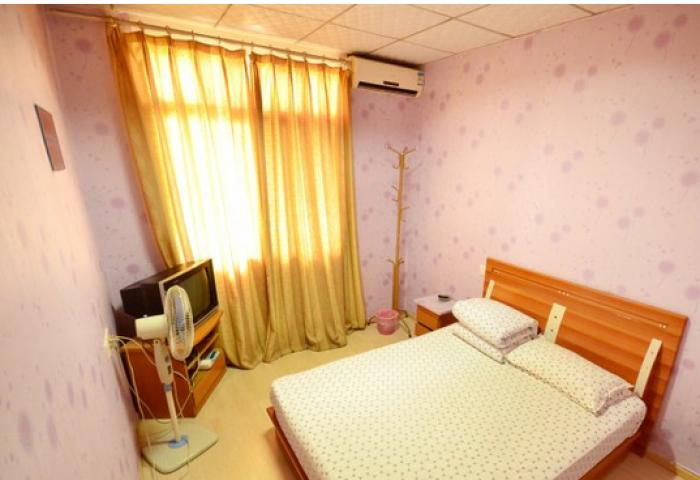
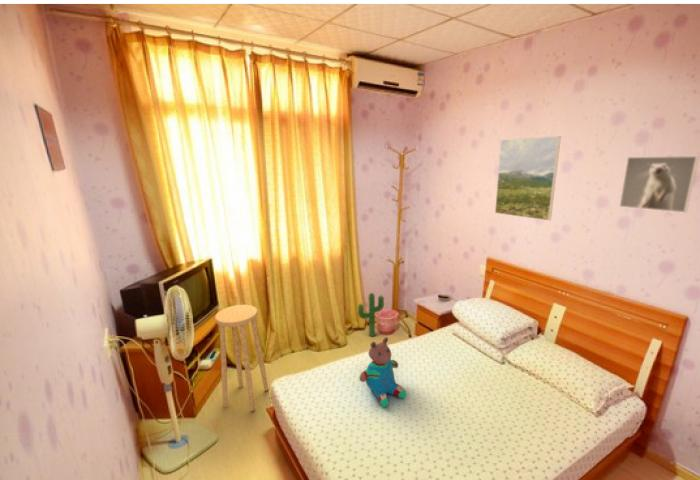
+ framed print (524, 178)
+ decorative plant (371, 313)
+ stool (240, 356)
+ teddy bear (384, 369)
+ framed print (656, 183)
